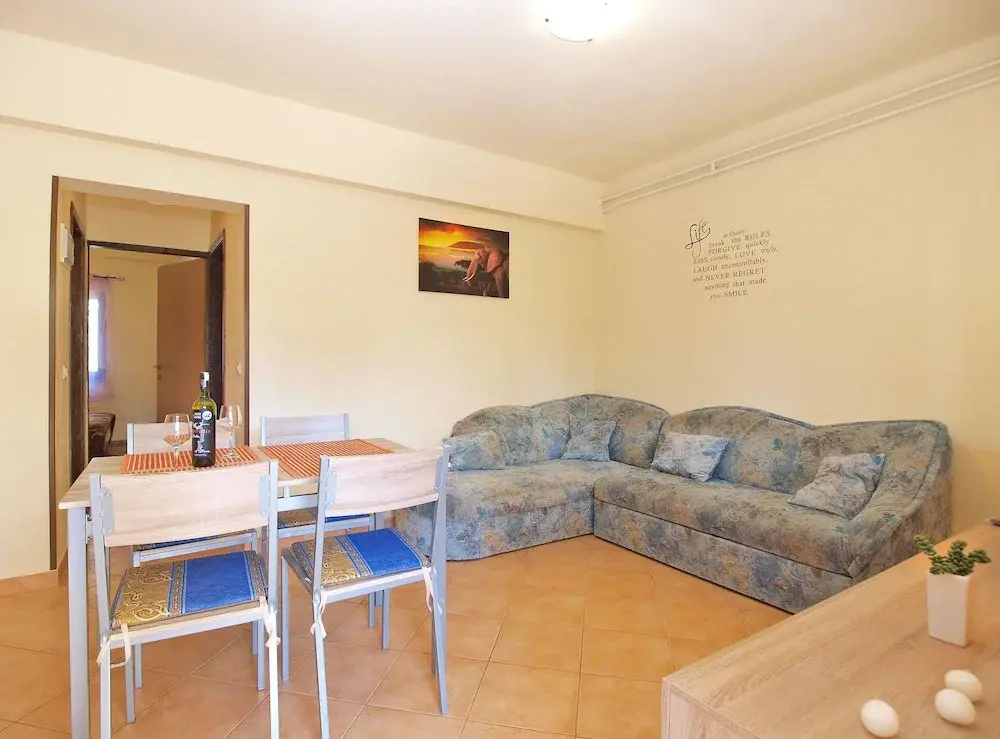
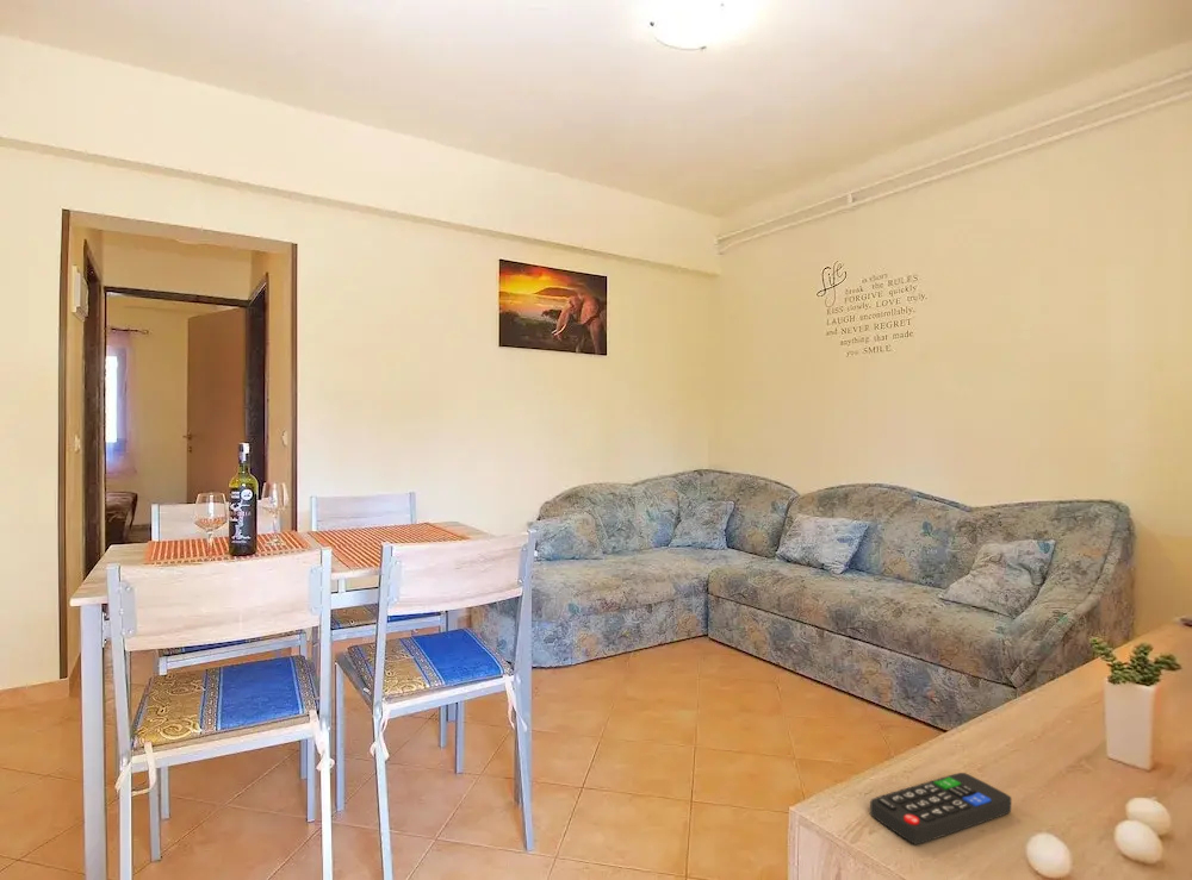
+ remote control (940, 804)
